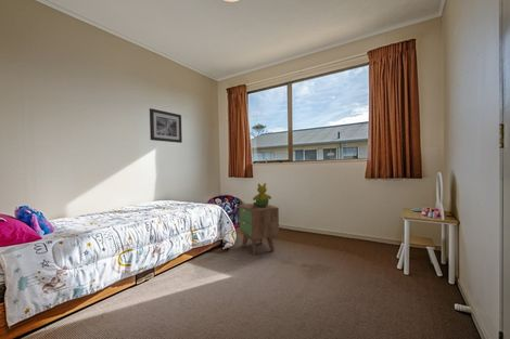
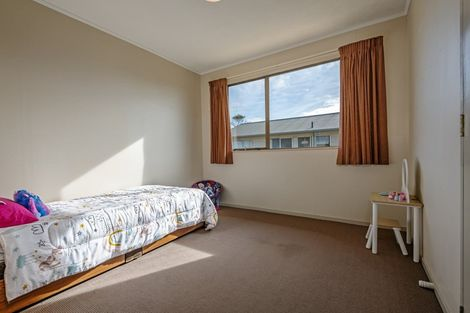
- nightstand (257, 226)
- teddy bear (260, 194)
- wall art (166, 127)
